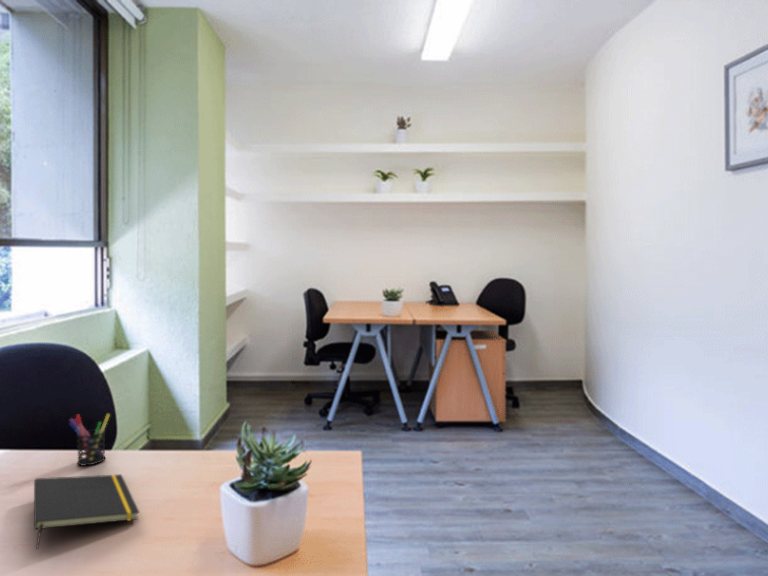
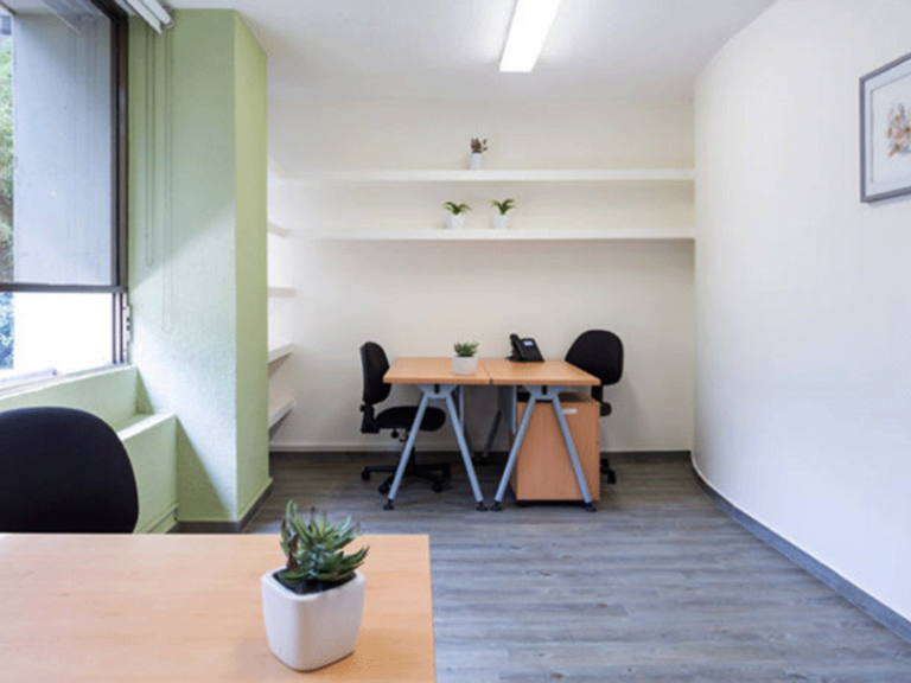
- notepad (84, 497)
- pen holder (91, 437)
